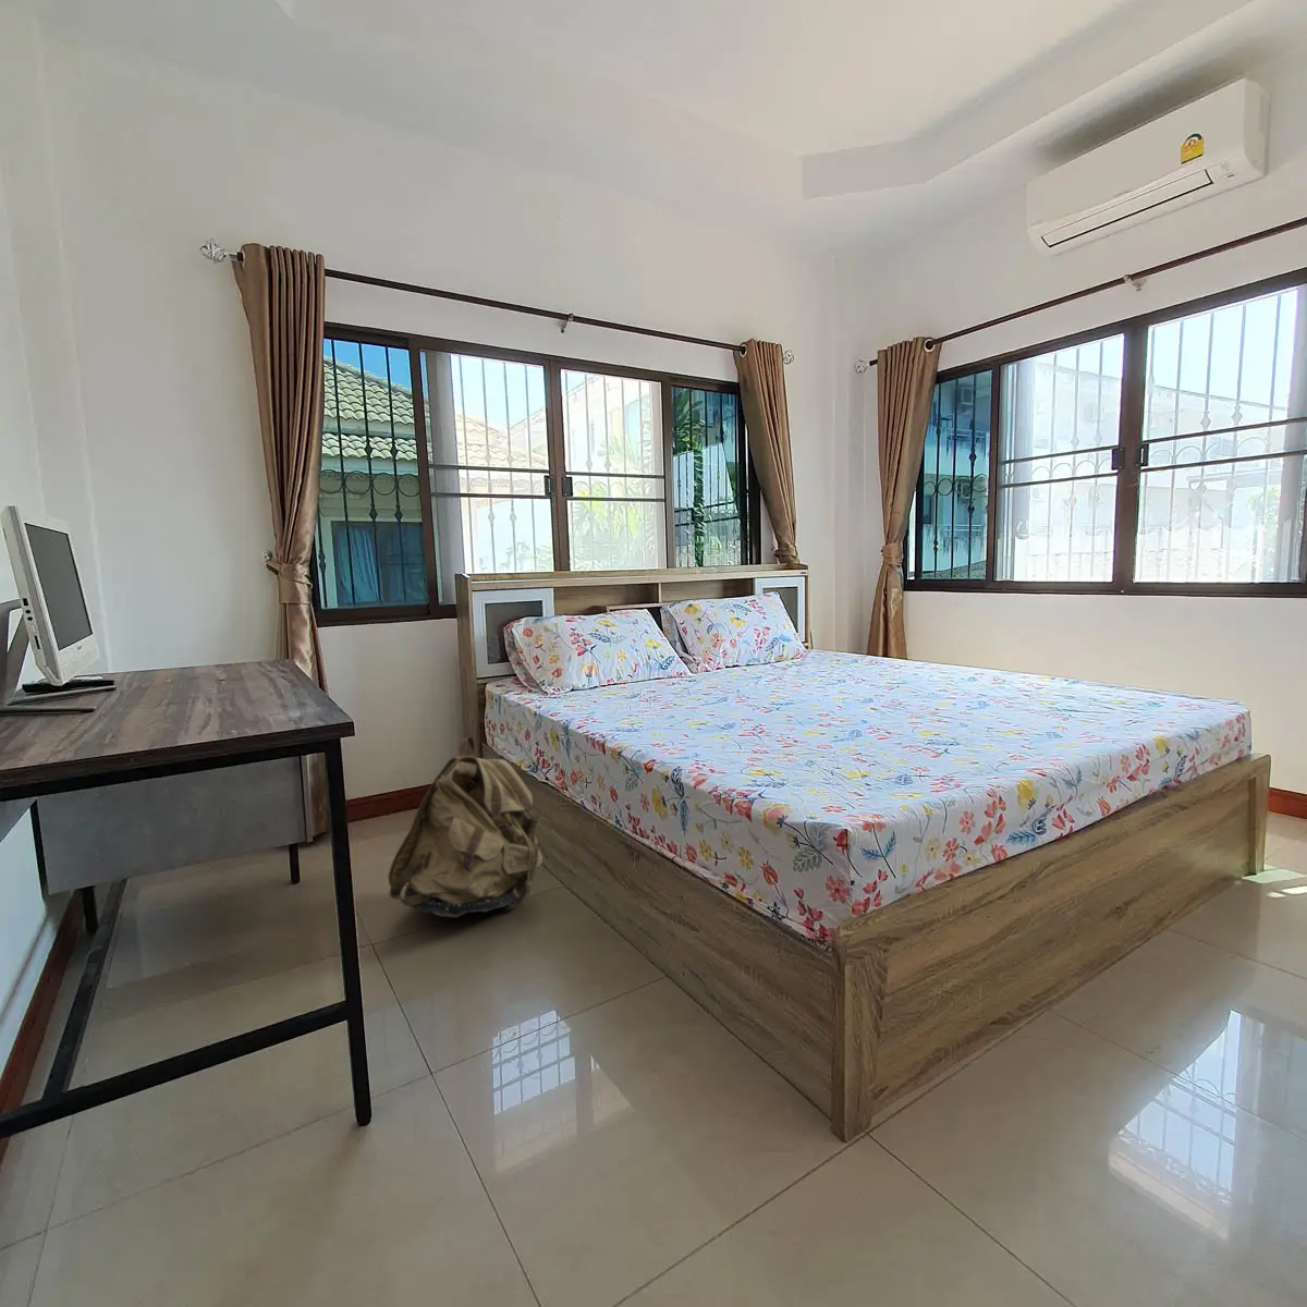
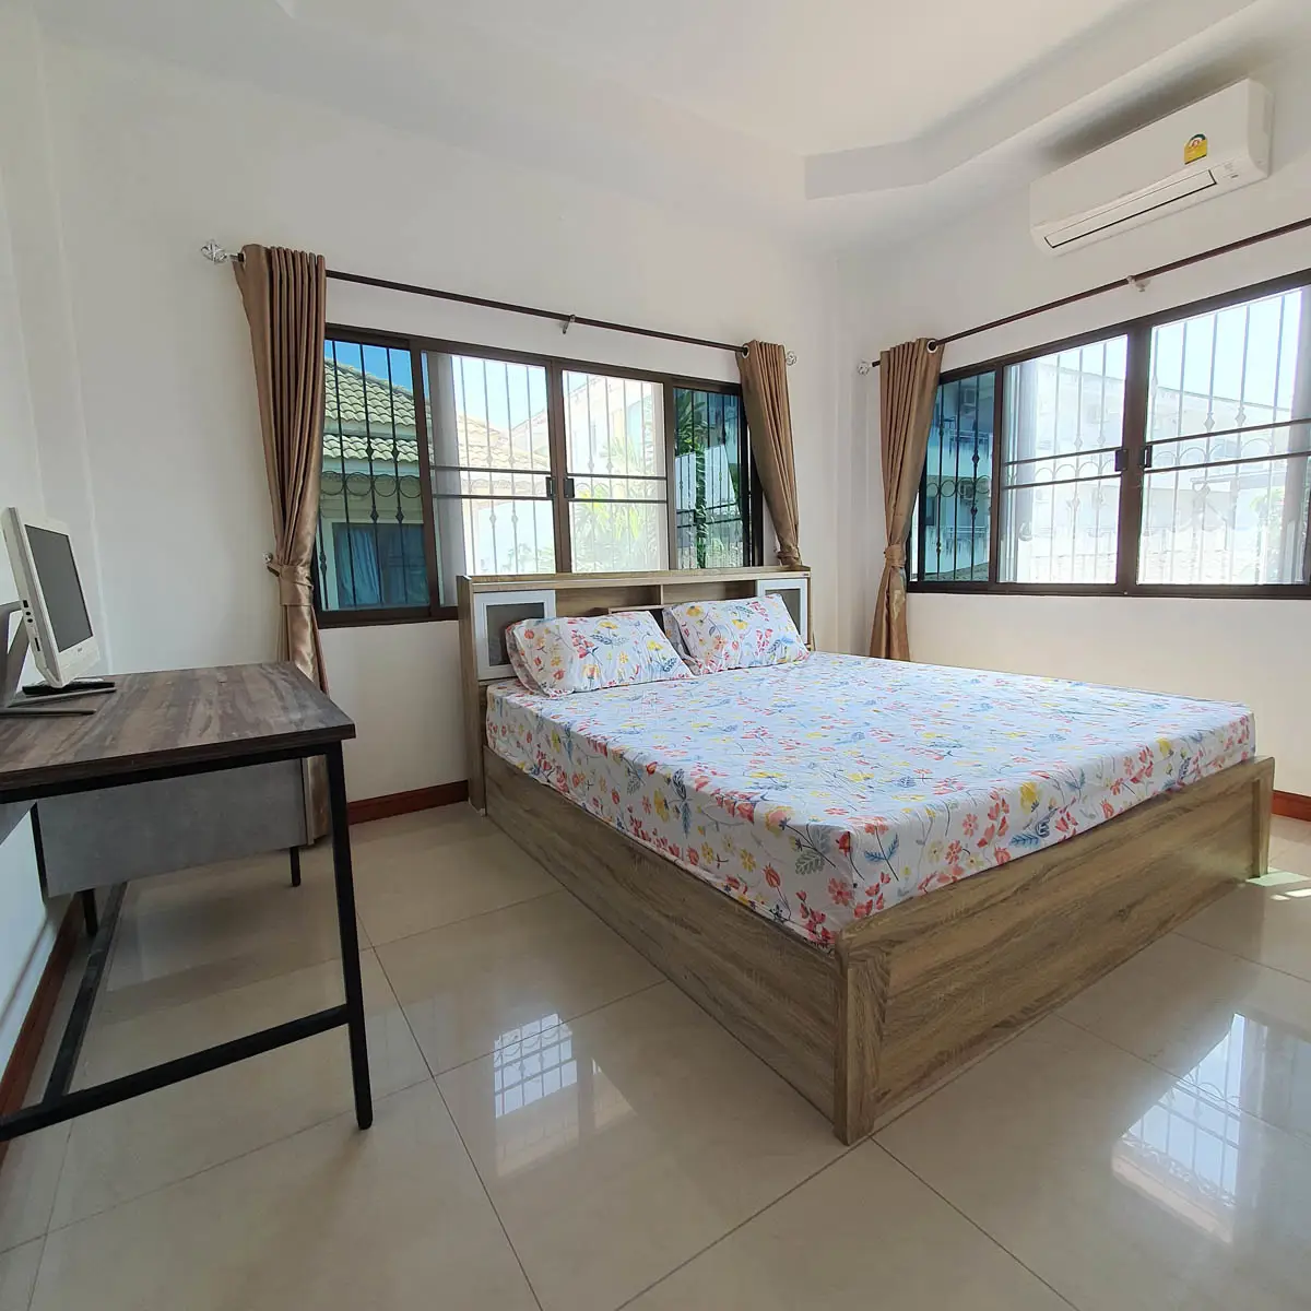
- backpack (461, 828)
